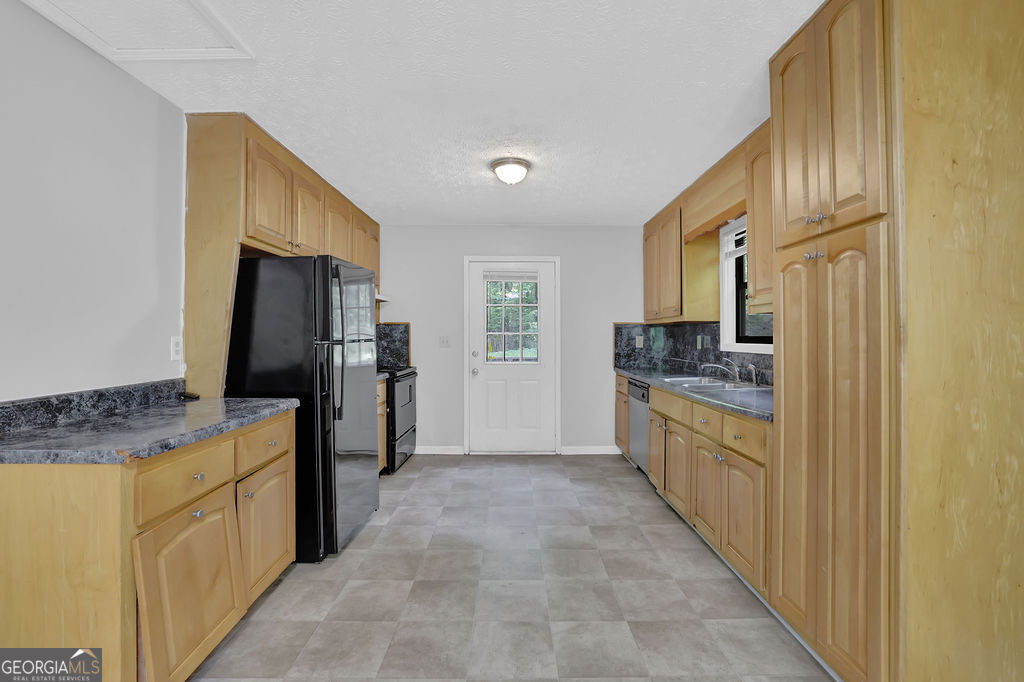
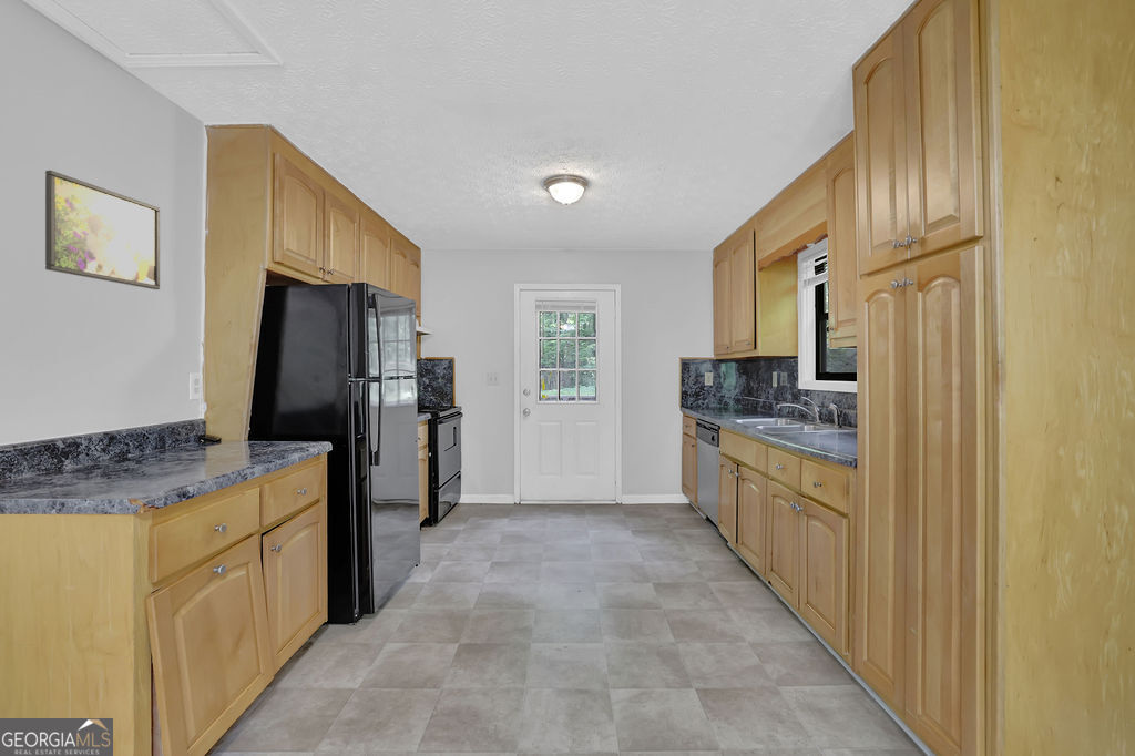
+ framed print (108, 235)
